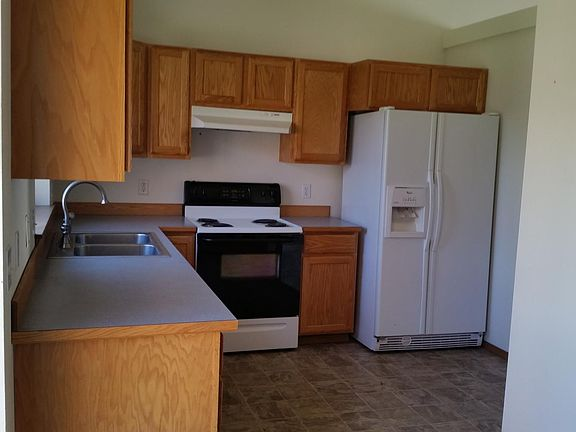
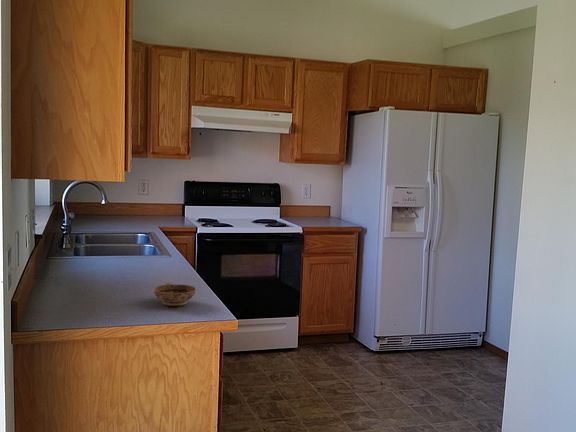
+ bowl (174, 295)
